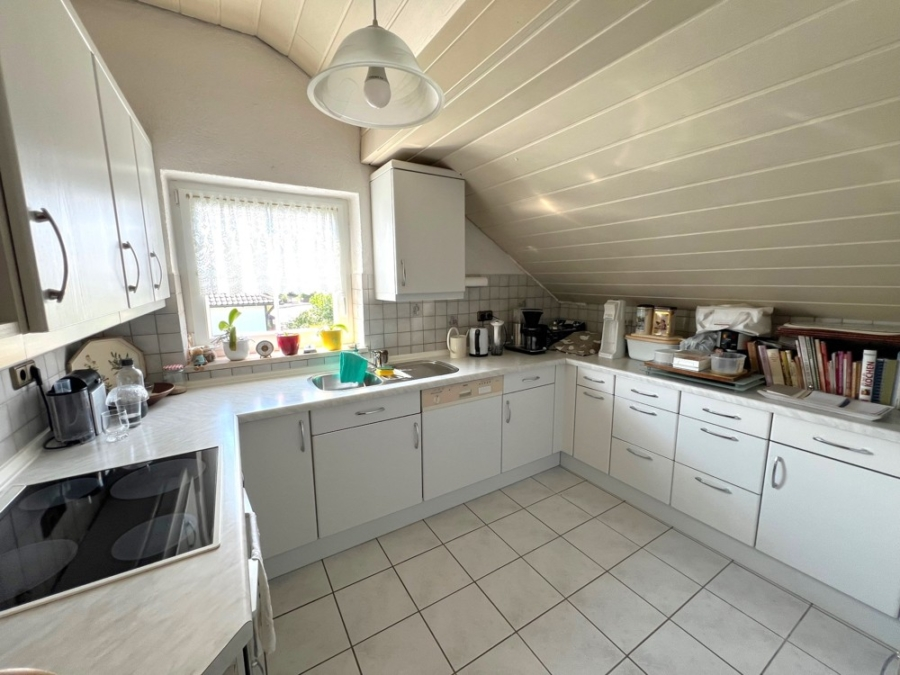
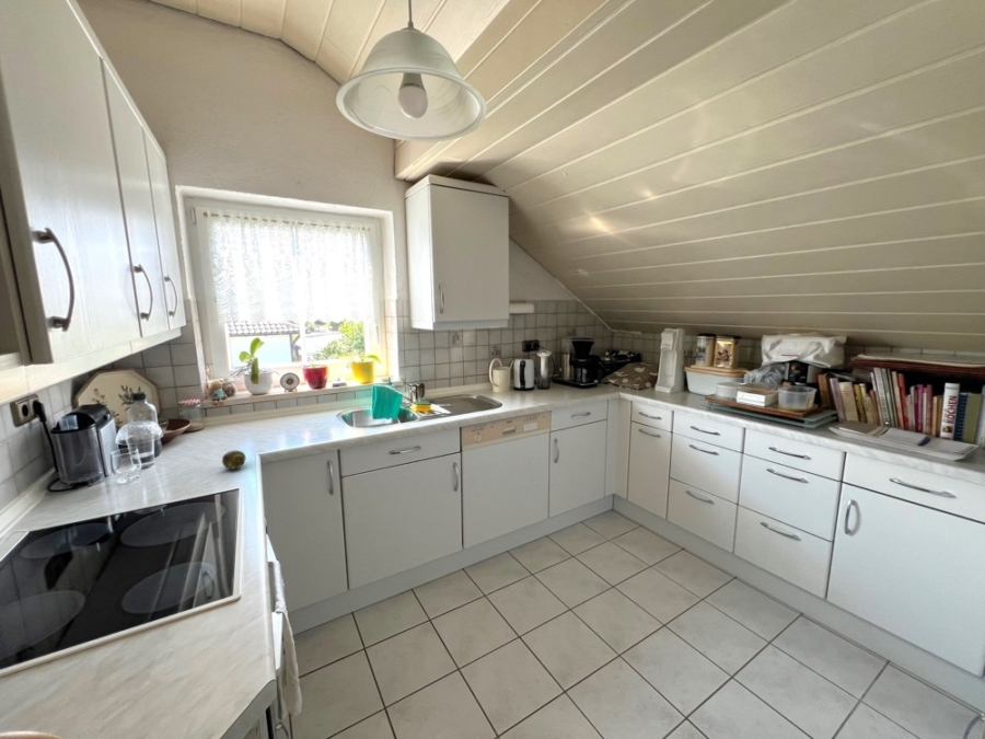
+ fruit (233, 460)
